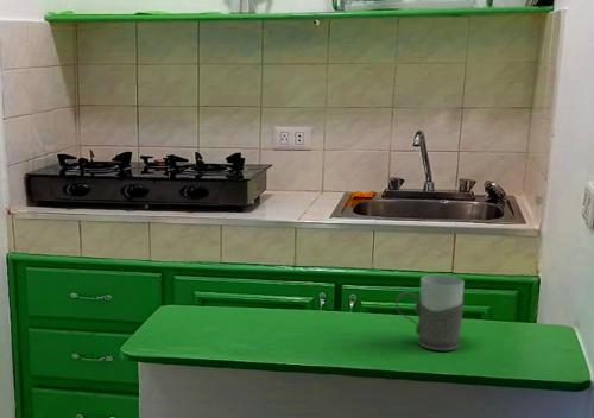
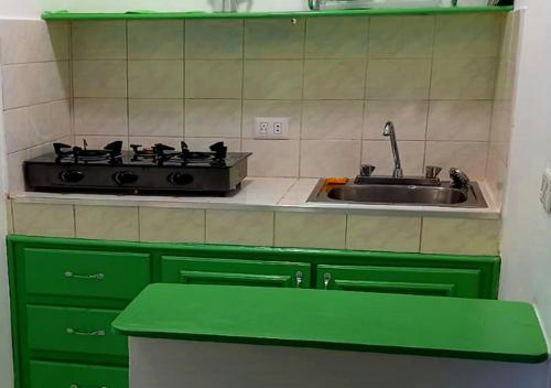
- mug (429, 311)
